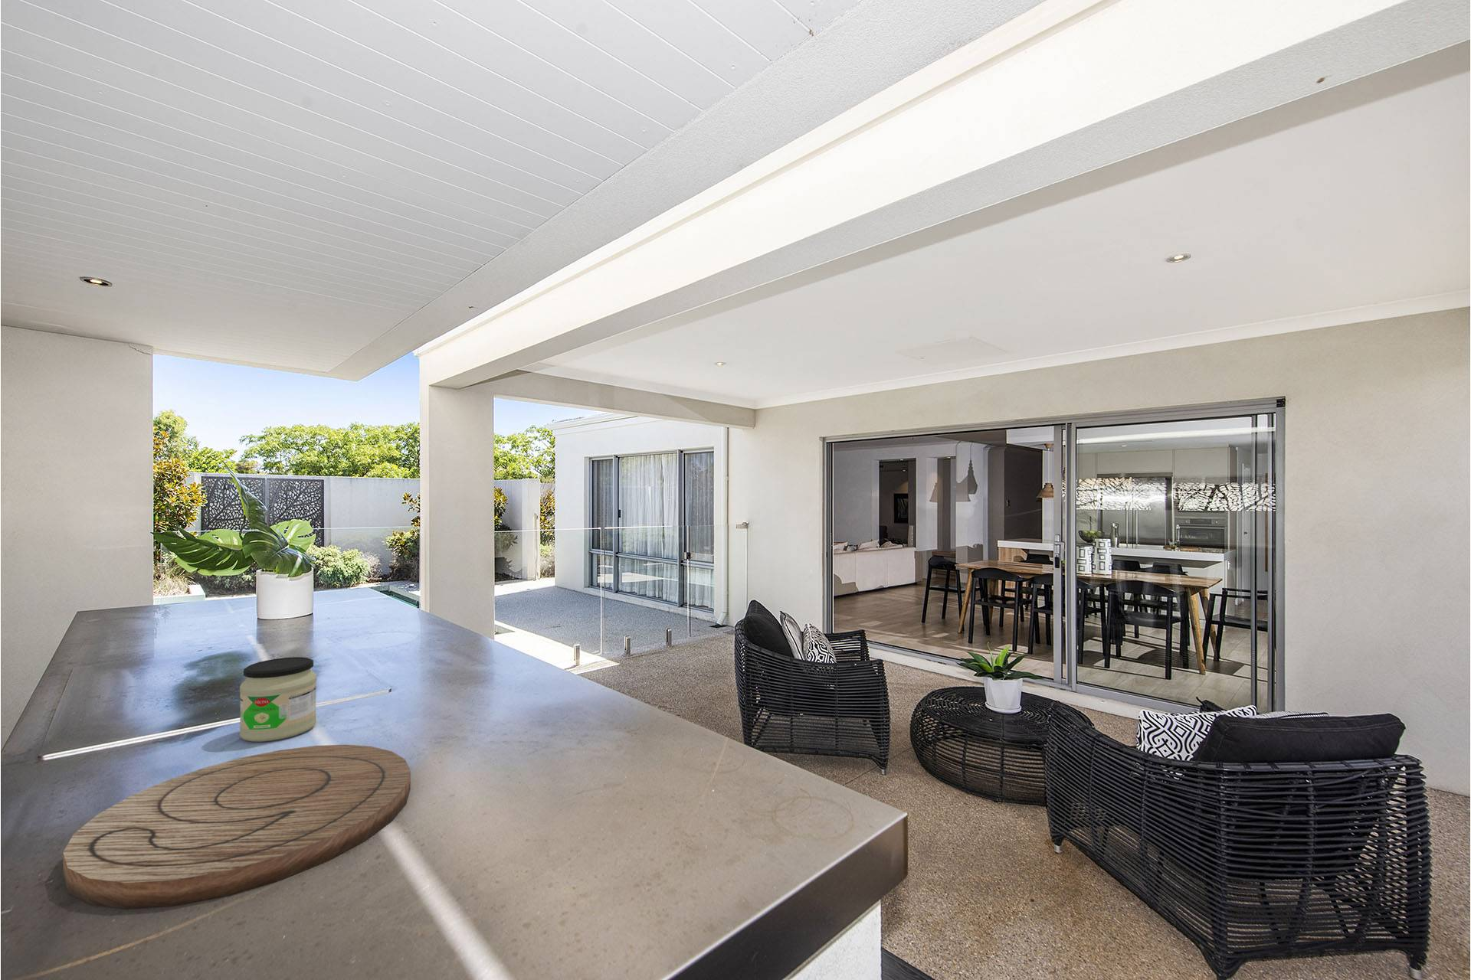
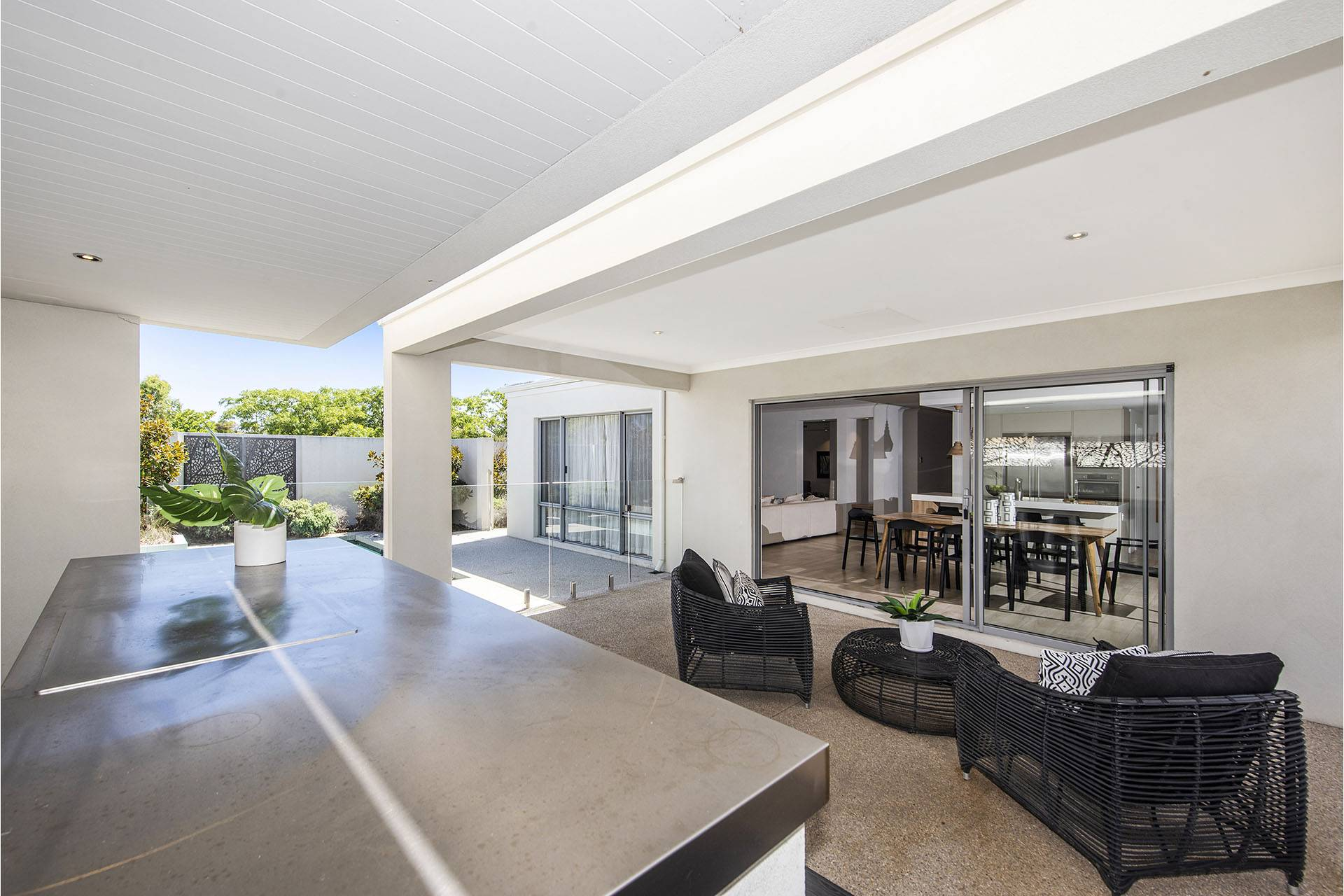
- cutting board (259, 808)
- jar (279, 697)
